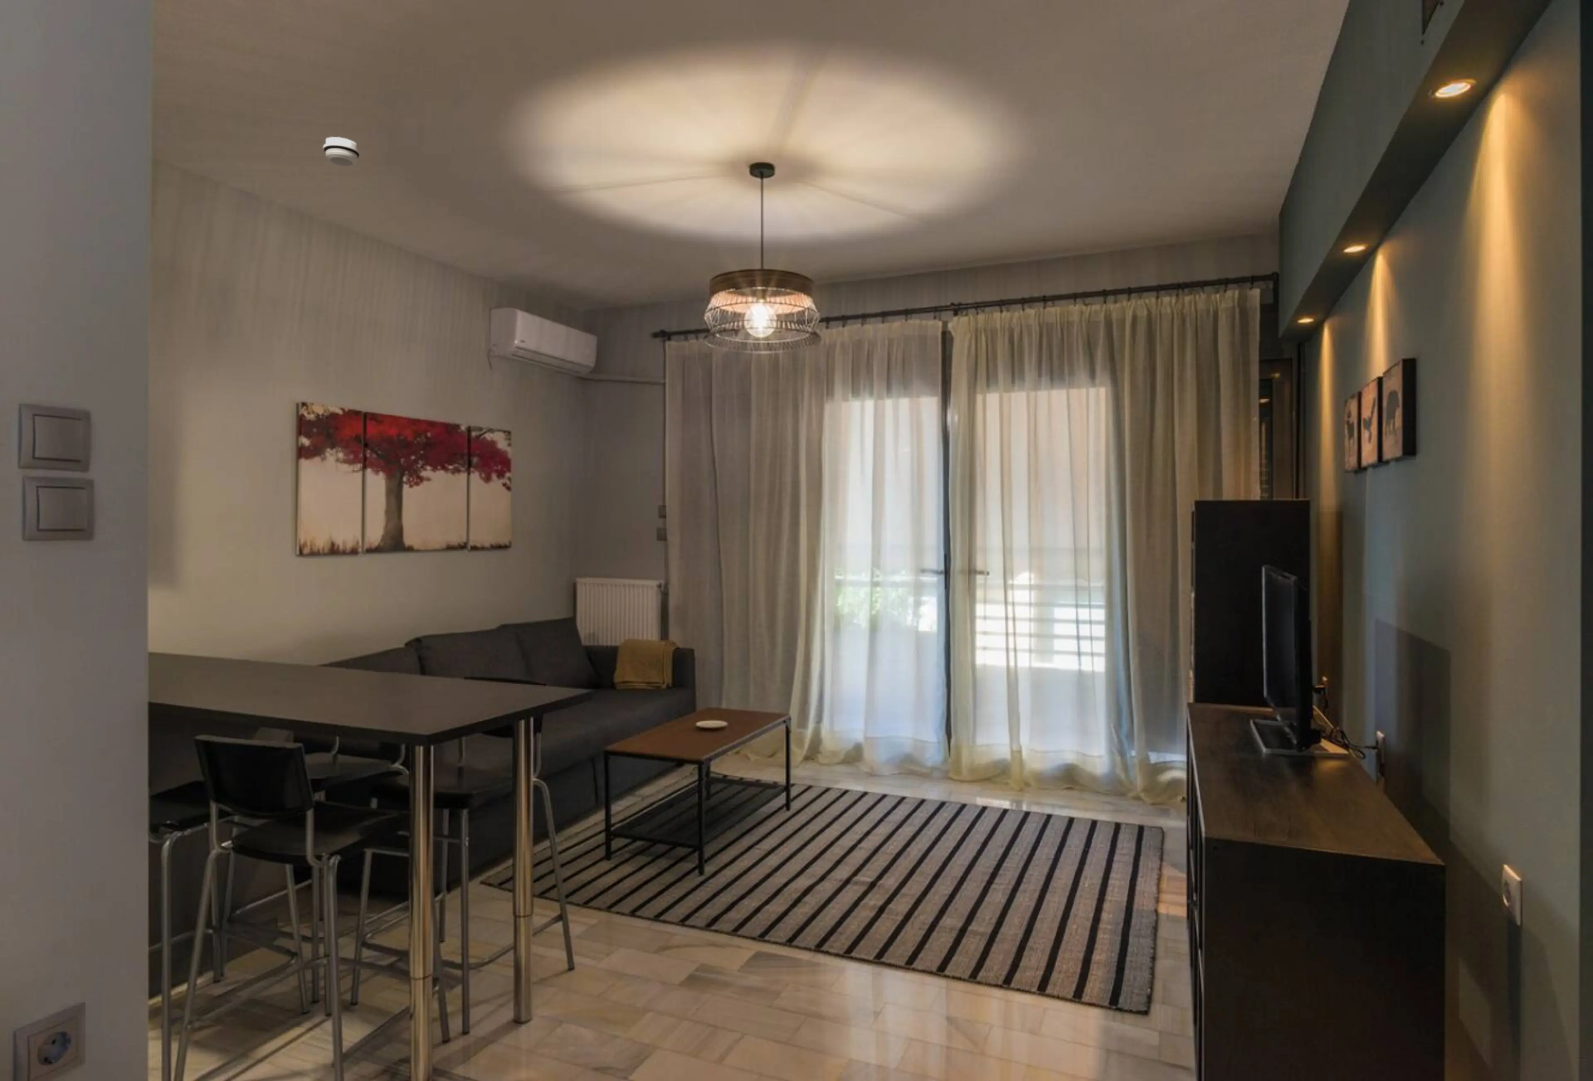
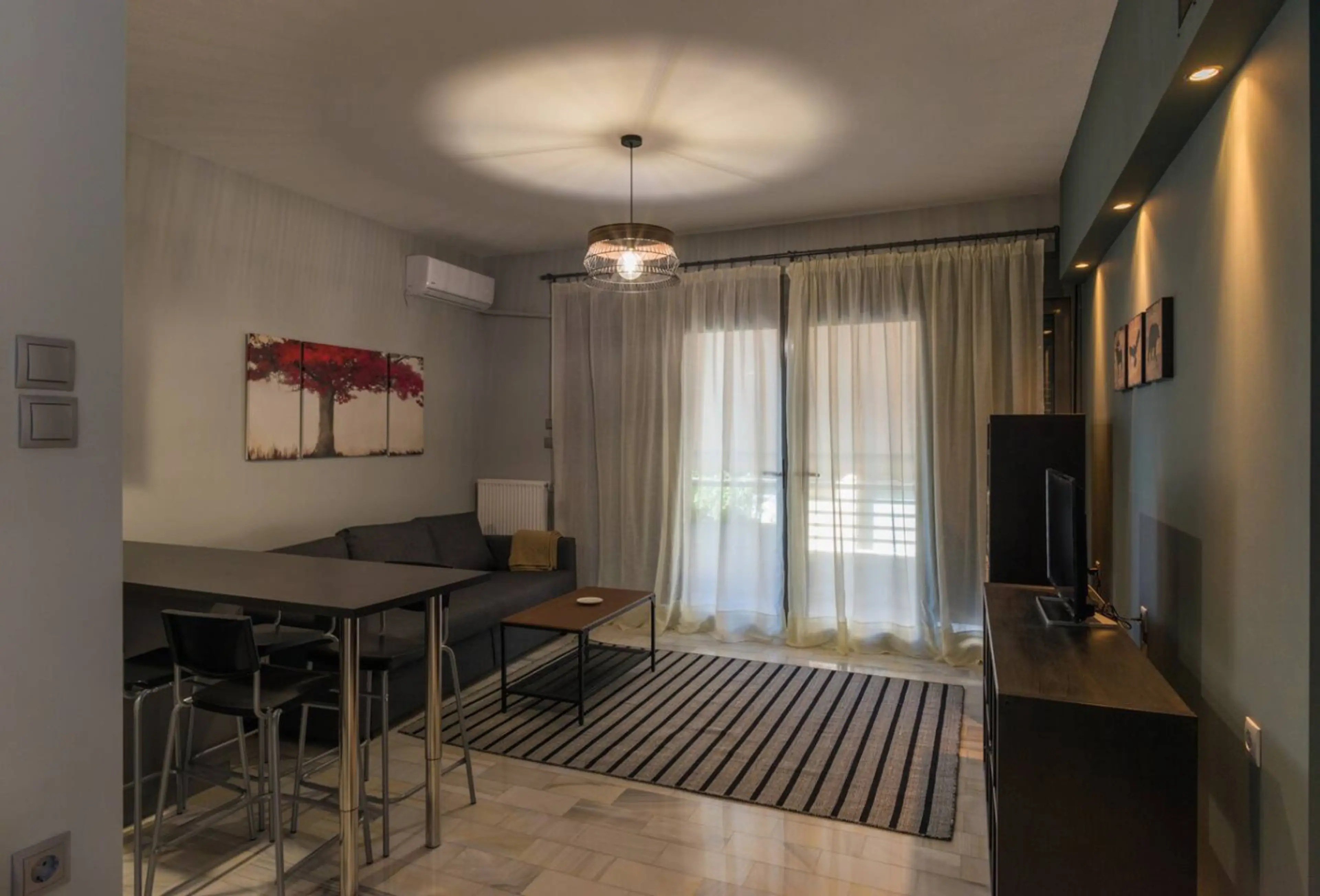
- smoke detector (342, 152)
